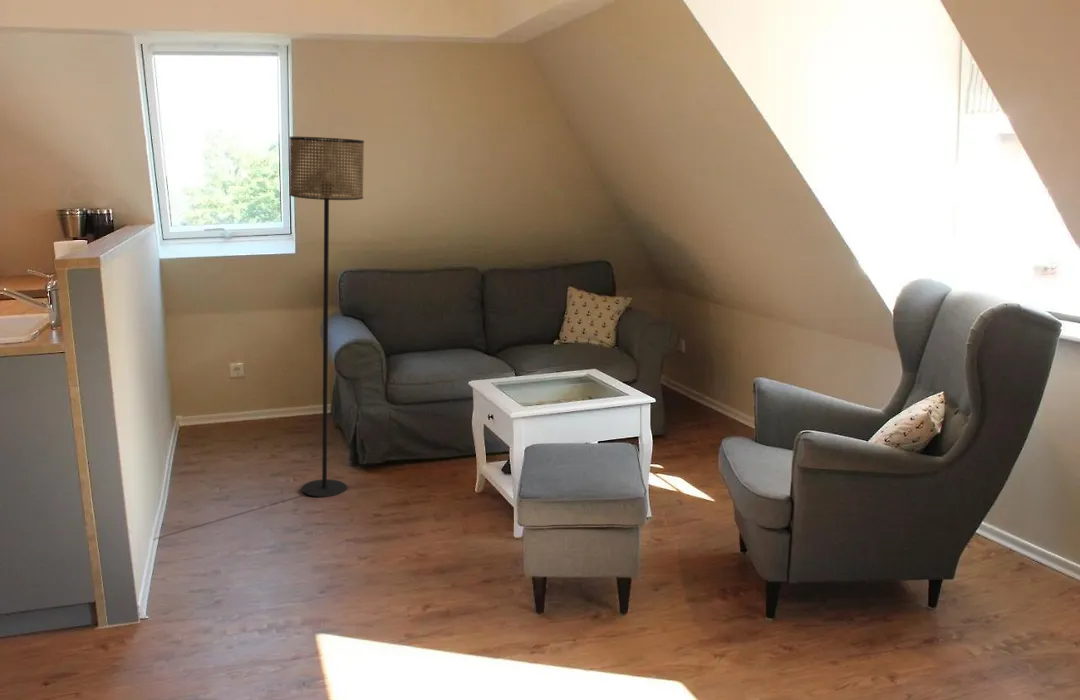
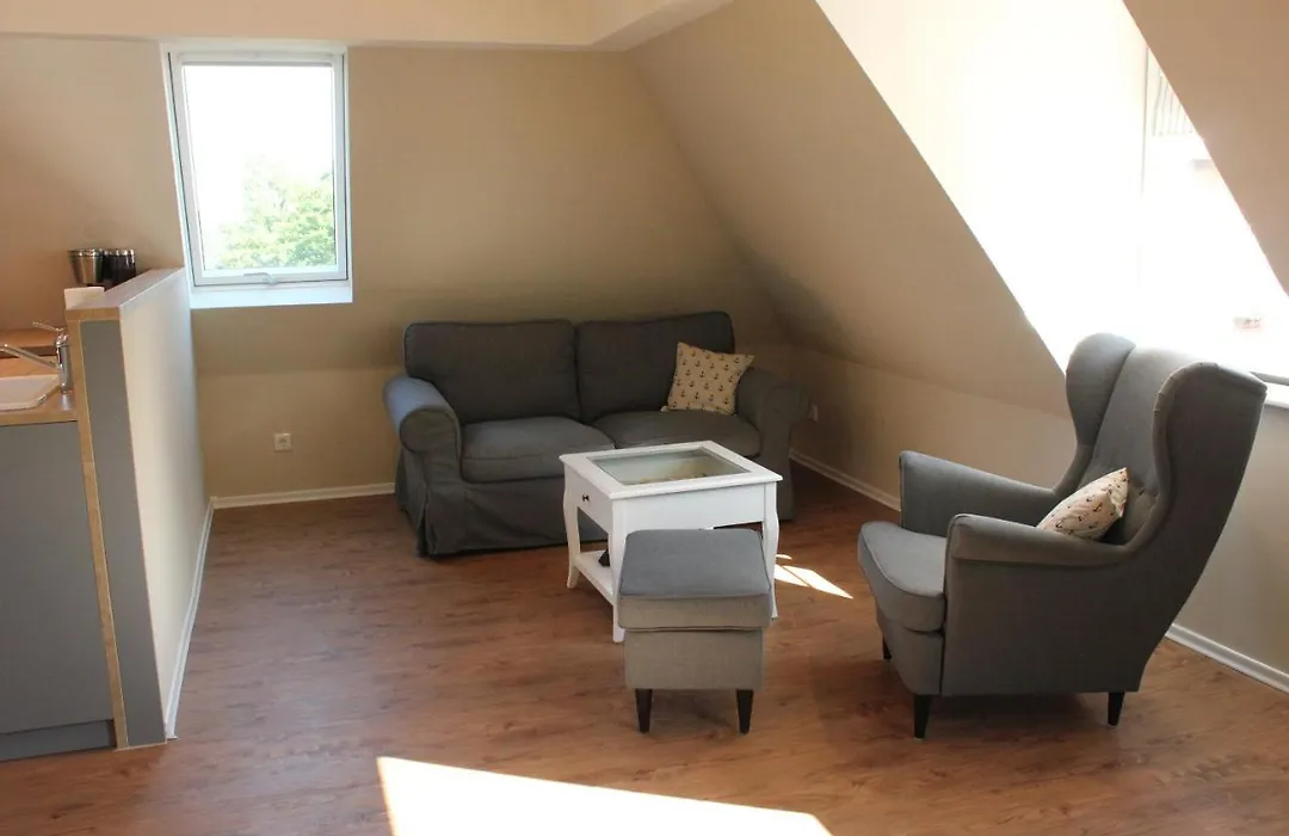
- floor lamp (325, 321)
